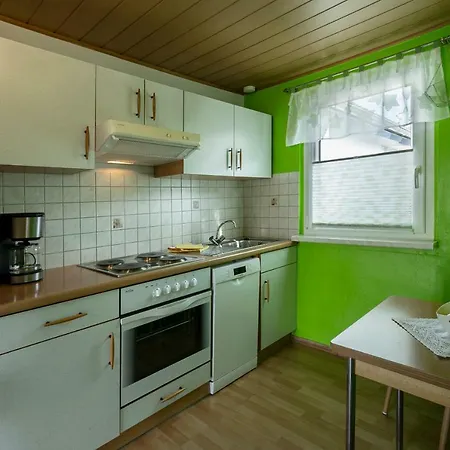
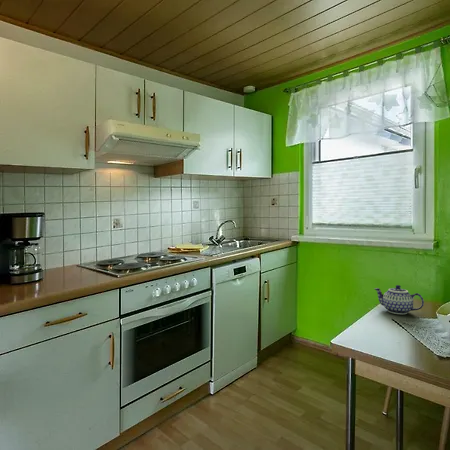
+ teapot (397, 298)
